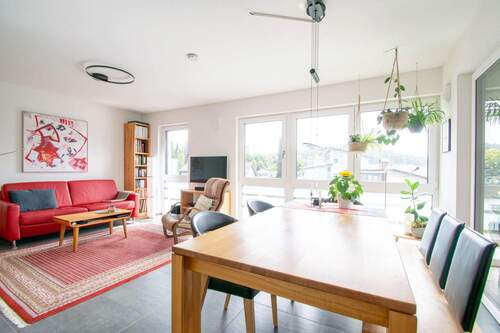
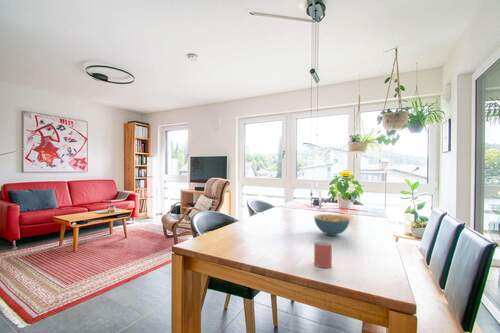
+ cereal bowl (331, 225)
+ cup (322, 252)
